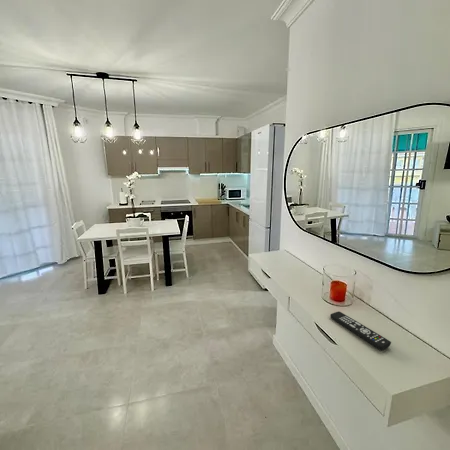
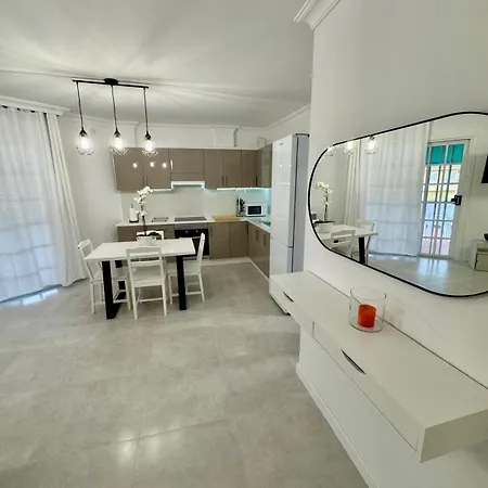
- remote control (357, 328)
